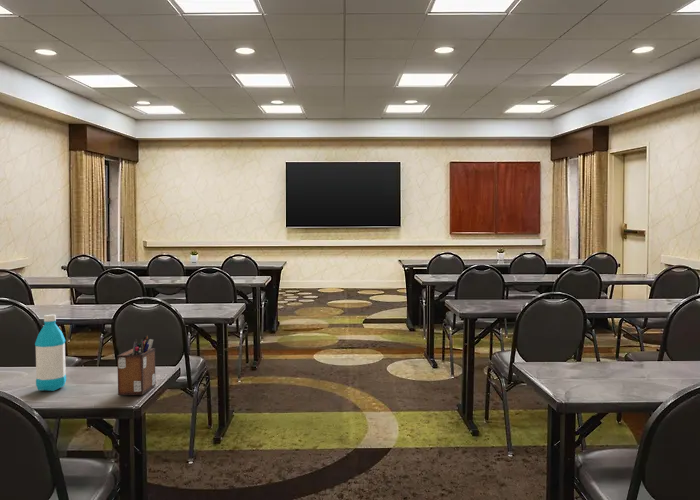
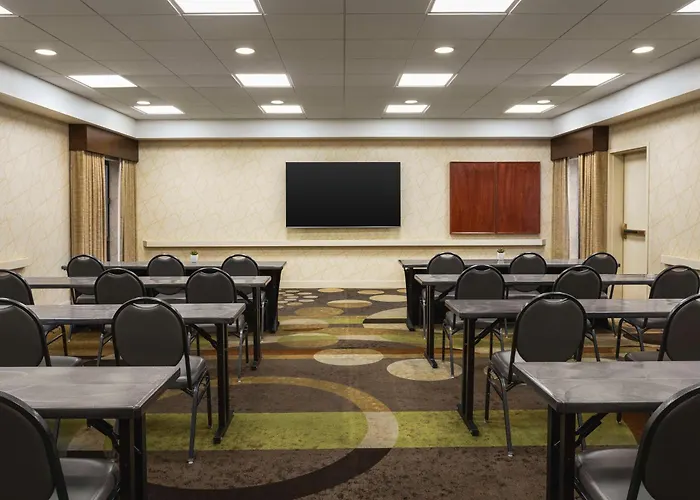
- water bottle (50, 352)
- desk organizer (137, 363)
